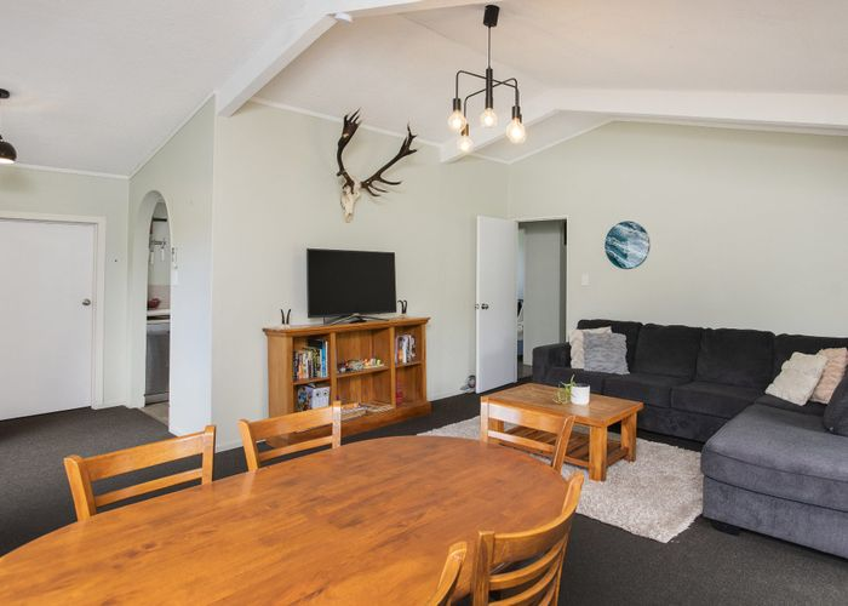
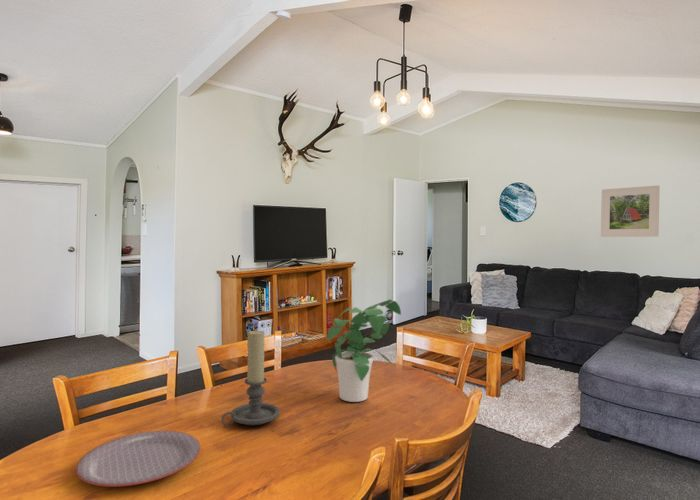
+ potted plant (362, 349)
+ candle holder (251, 375)
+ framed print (629, 212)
+ plate (141, 458)
